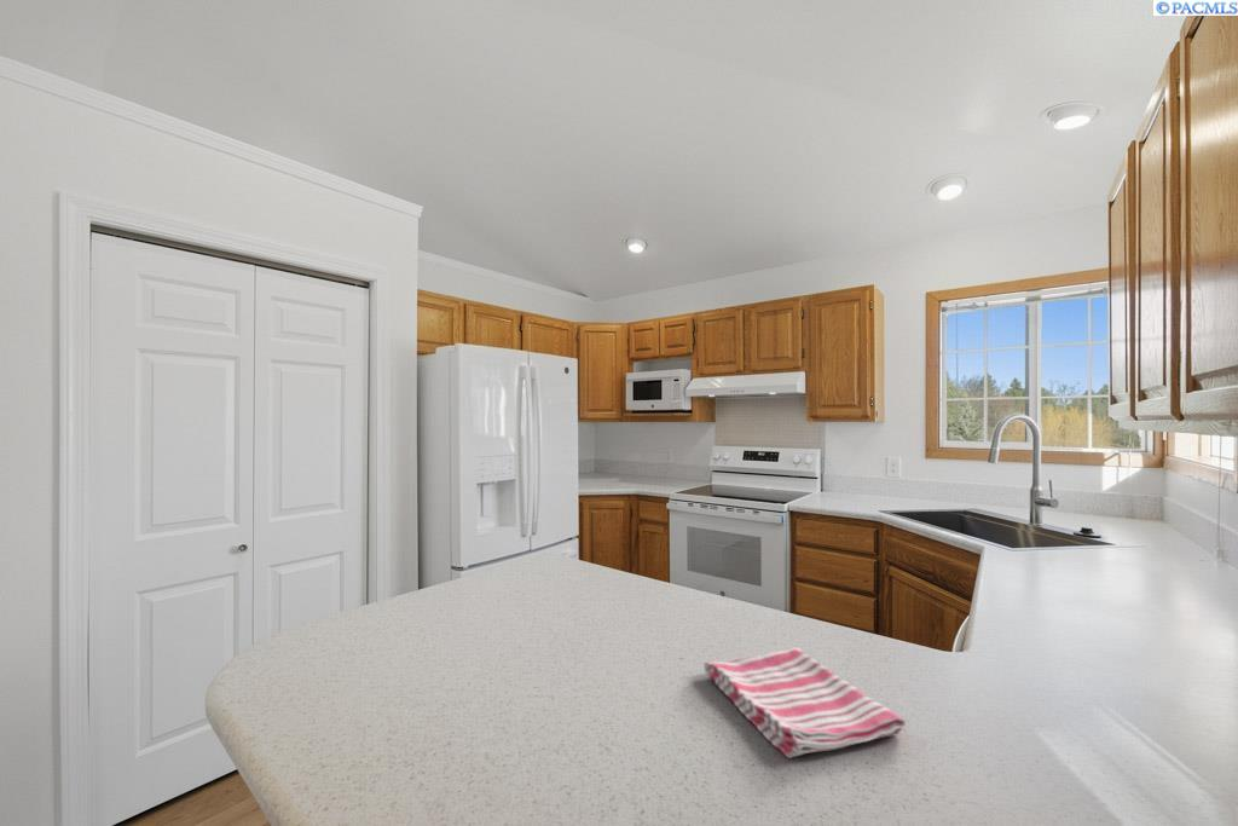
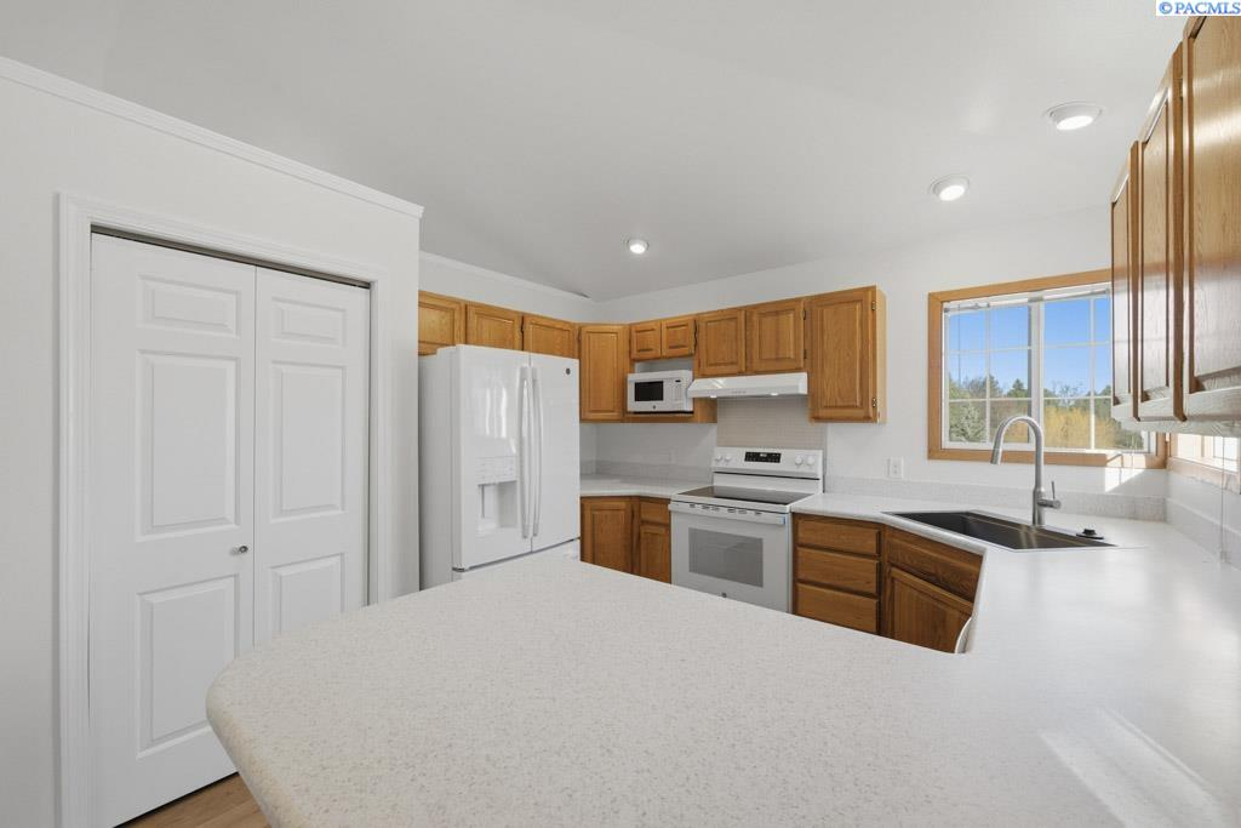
- dish towel (793, 689)
